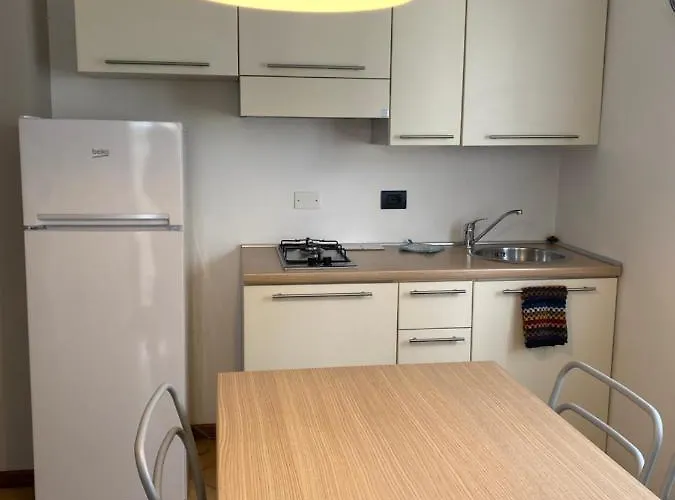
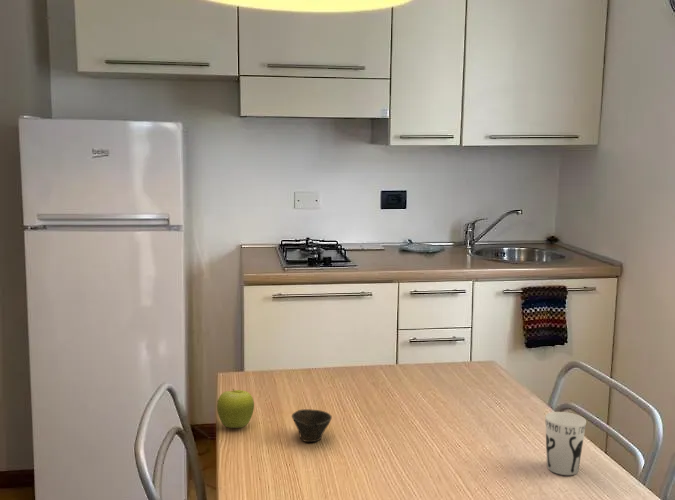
+ cup (310, 425)
+ fruit (235, 408)
+ cup (564, 443)
